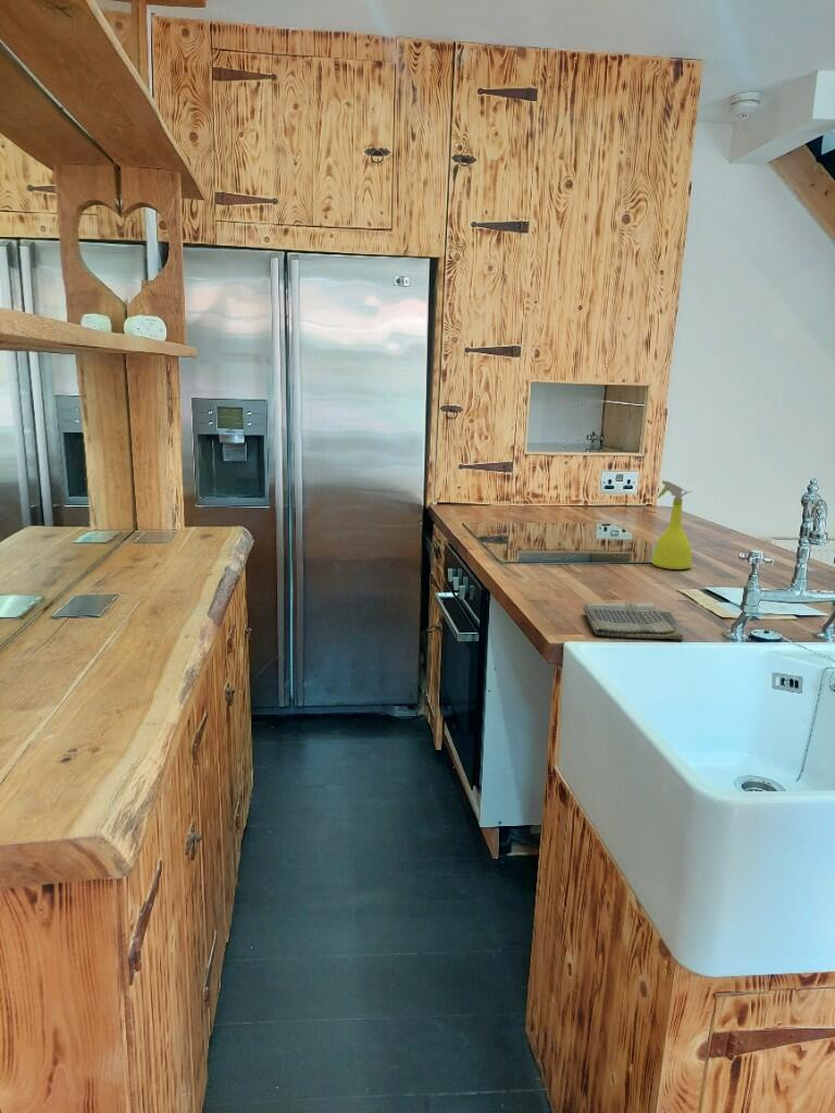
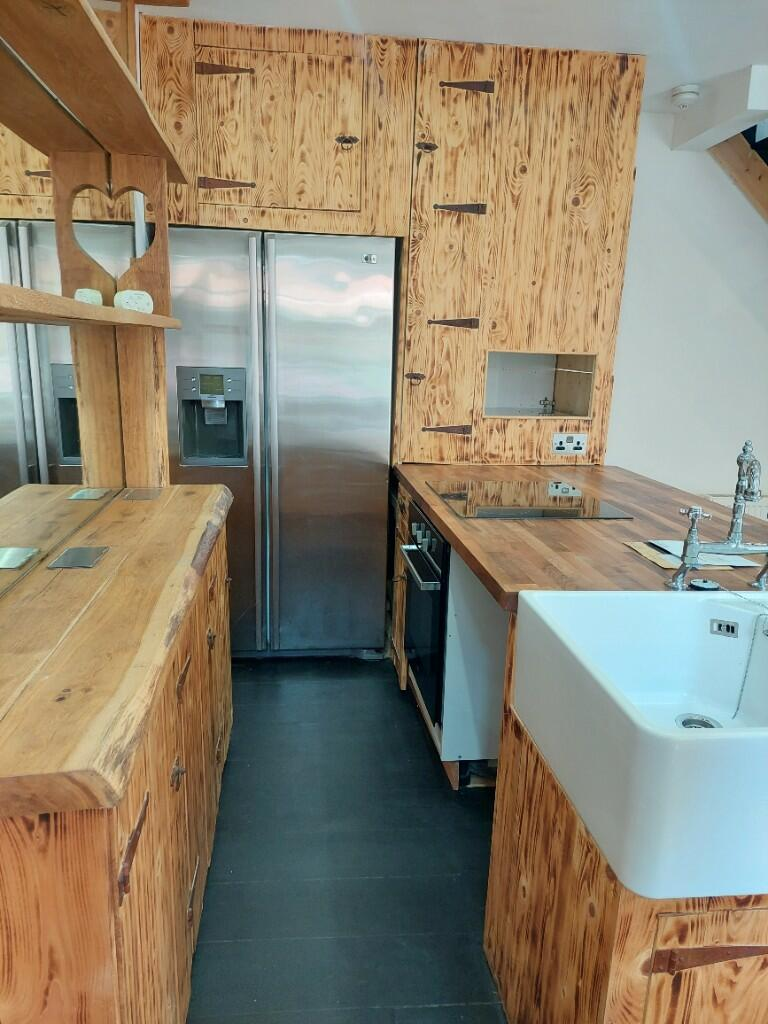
- spray bottle (674, 524)
- dish towel (632, 618)
